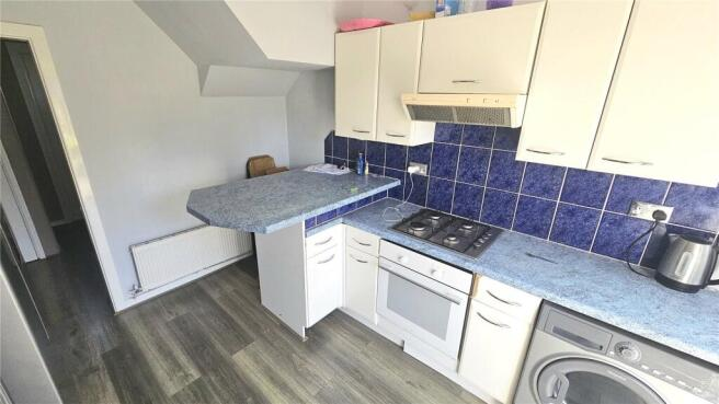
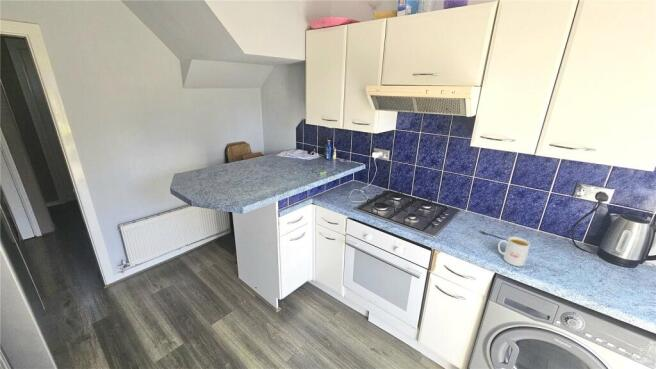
+ mug (512, 250)
